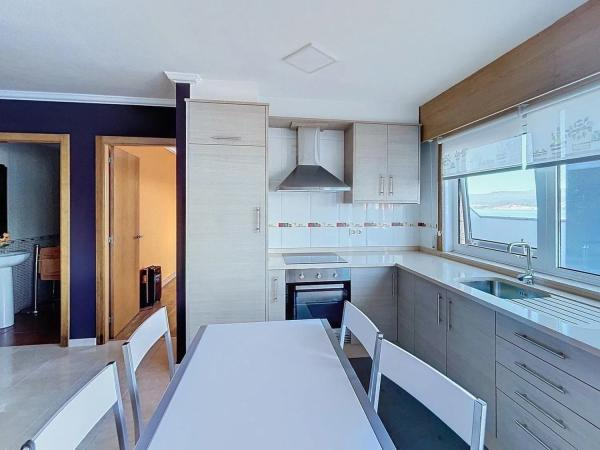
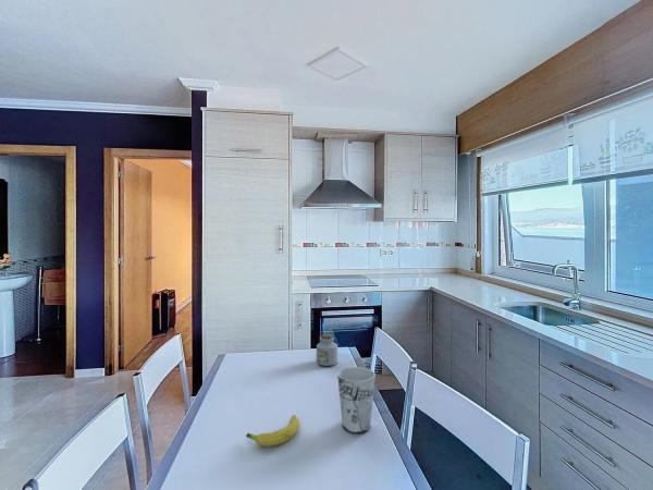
+ cup (356, 400)
+ fruit (273, 432)
+ jar (326, 348)
